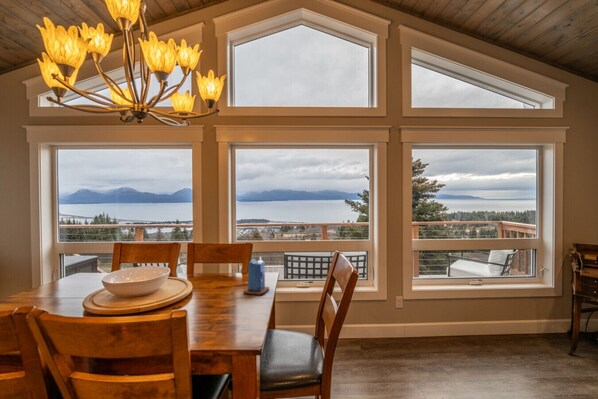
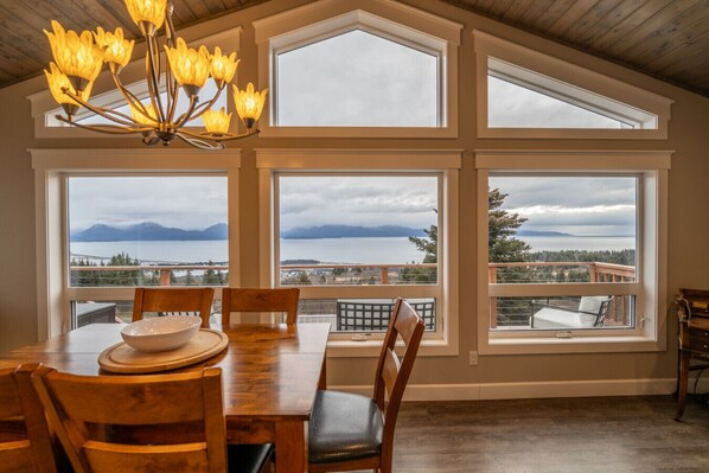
- candle (256, 274)
